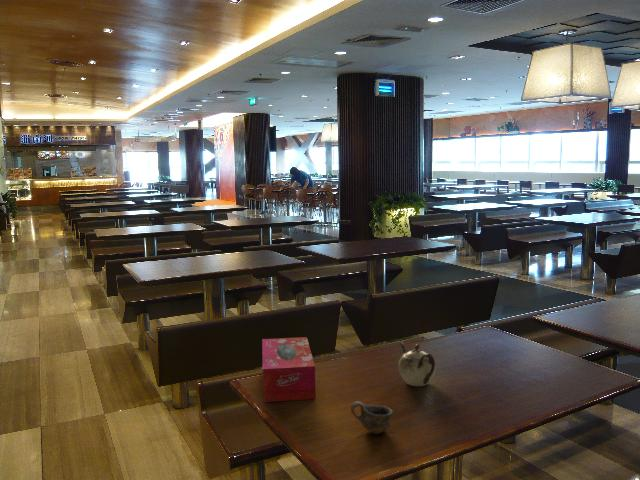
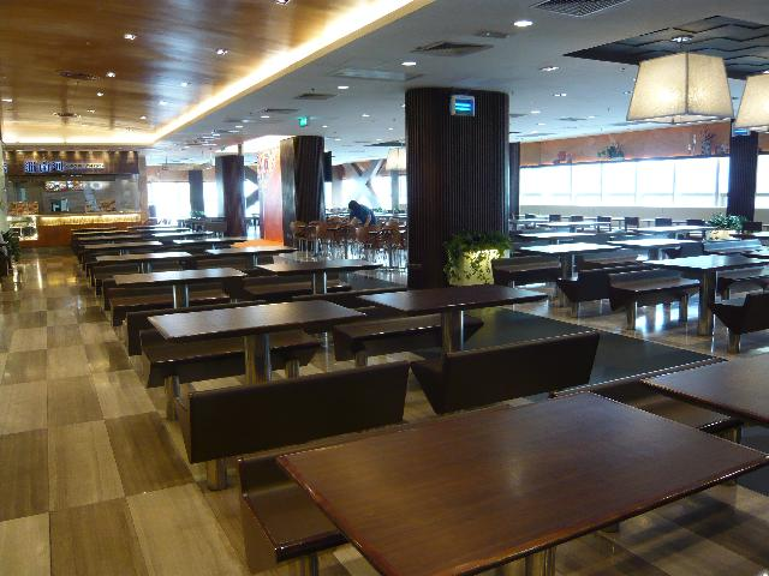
- cup (373, 415)
- tissue box (287, 366)
- teapot (415, 362)
